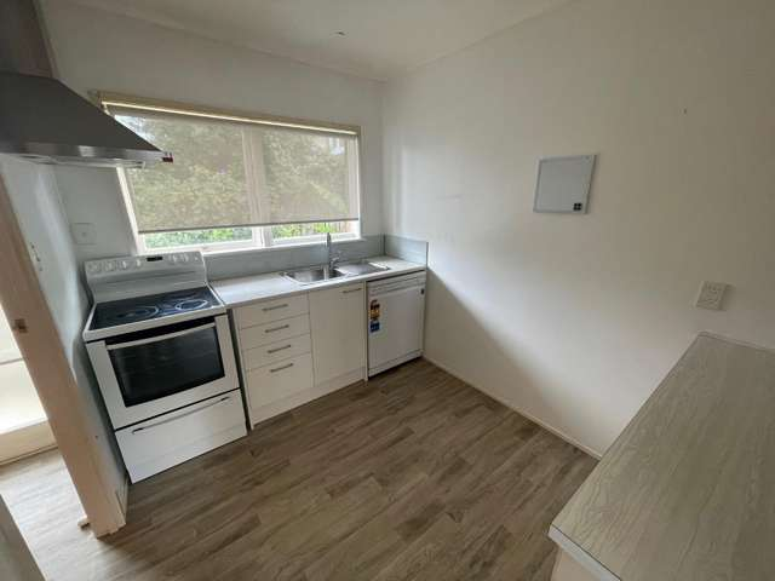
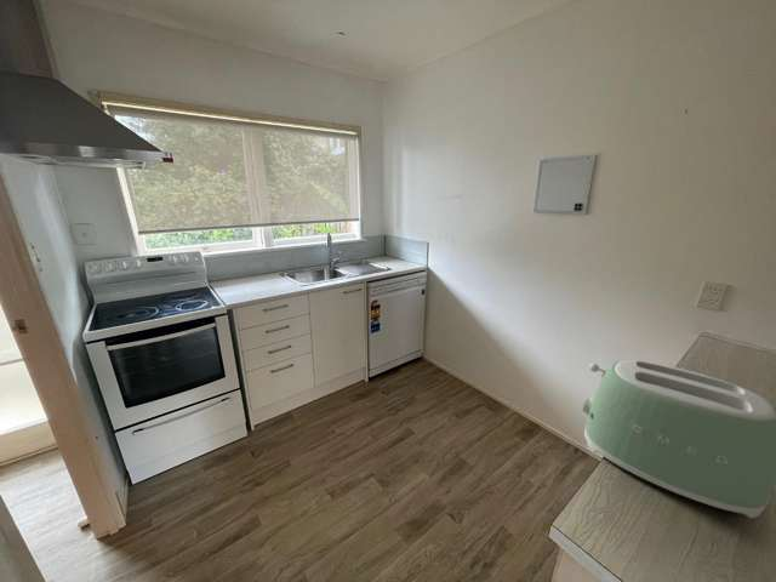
+ toaster (673, 423)
